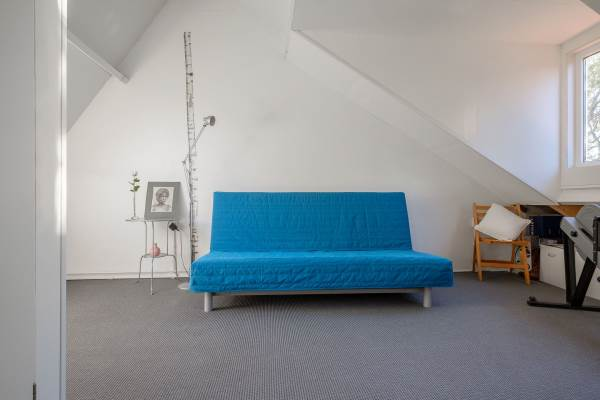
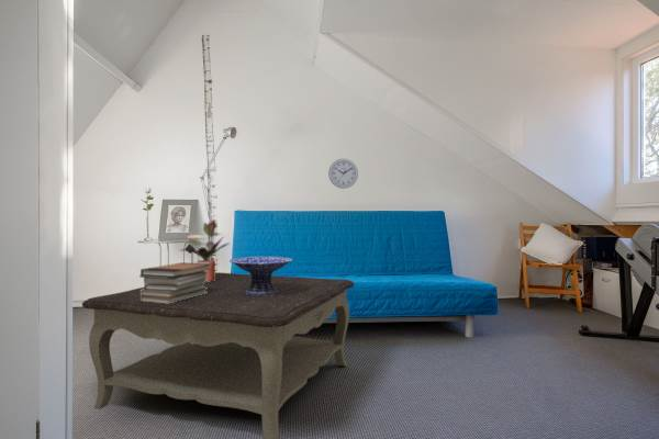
+ wall clock (343, 173)
+ potted plant (206, 249)
+ book stack (177, 281)
+ coffee table (236, 335)
+ decorative bowl (261, 275)
